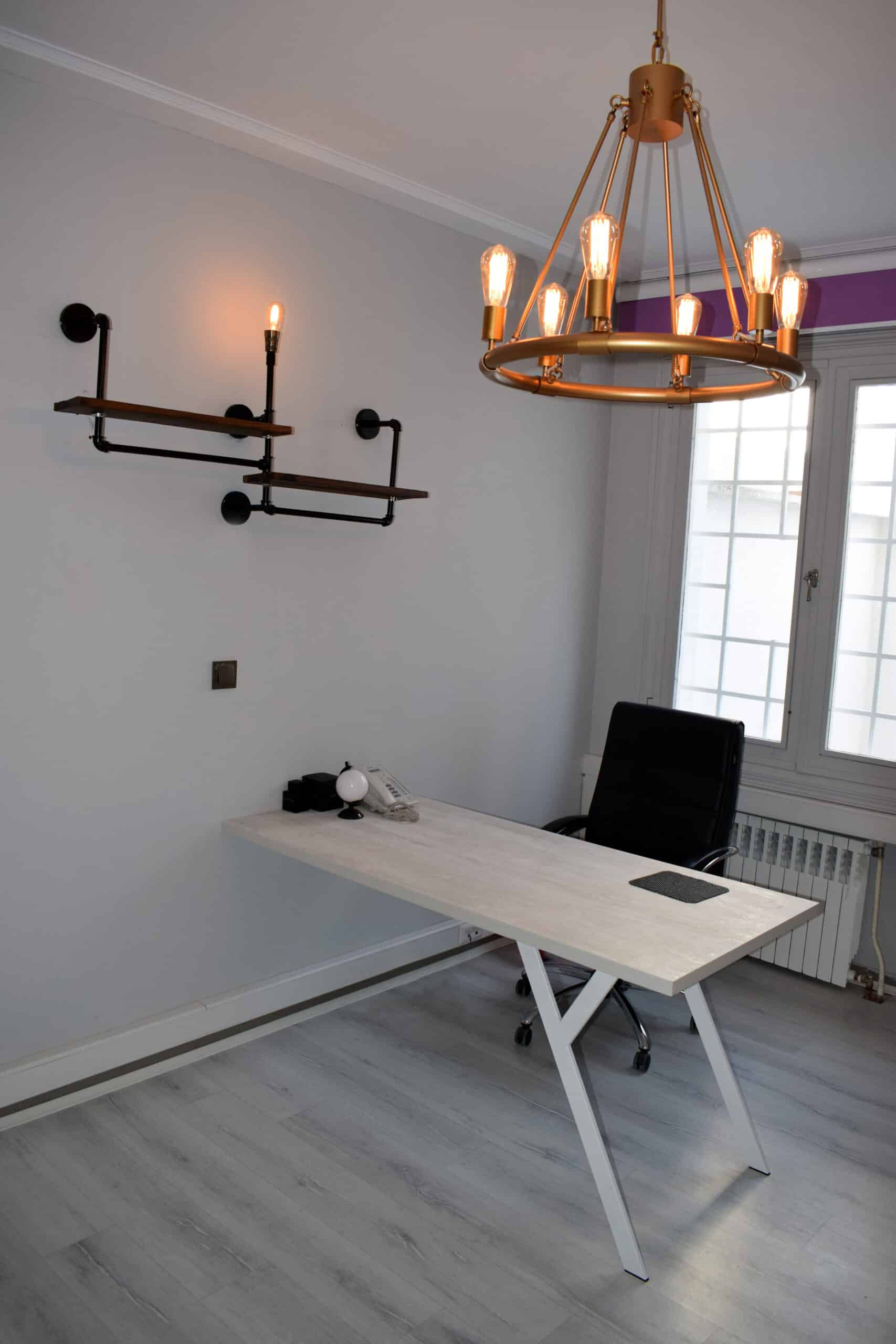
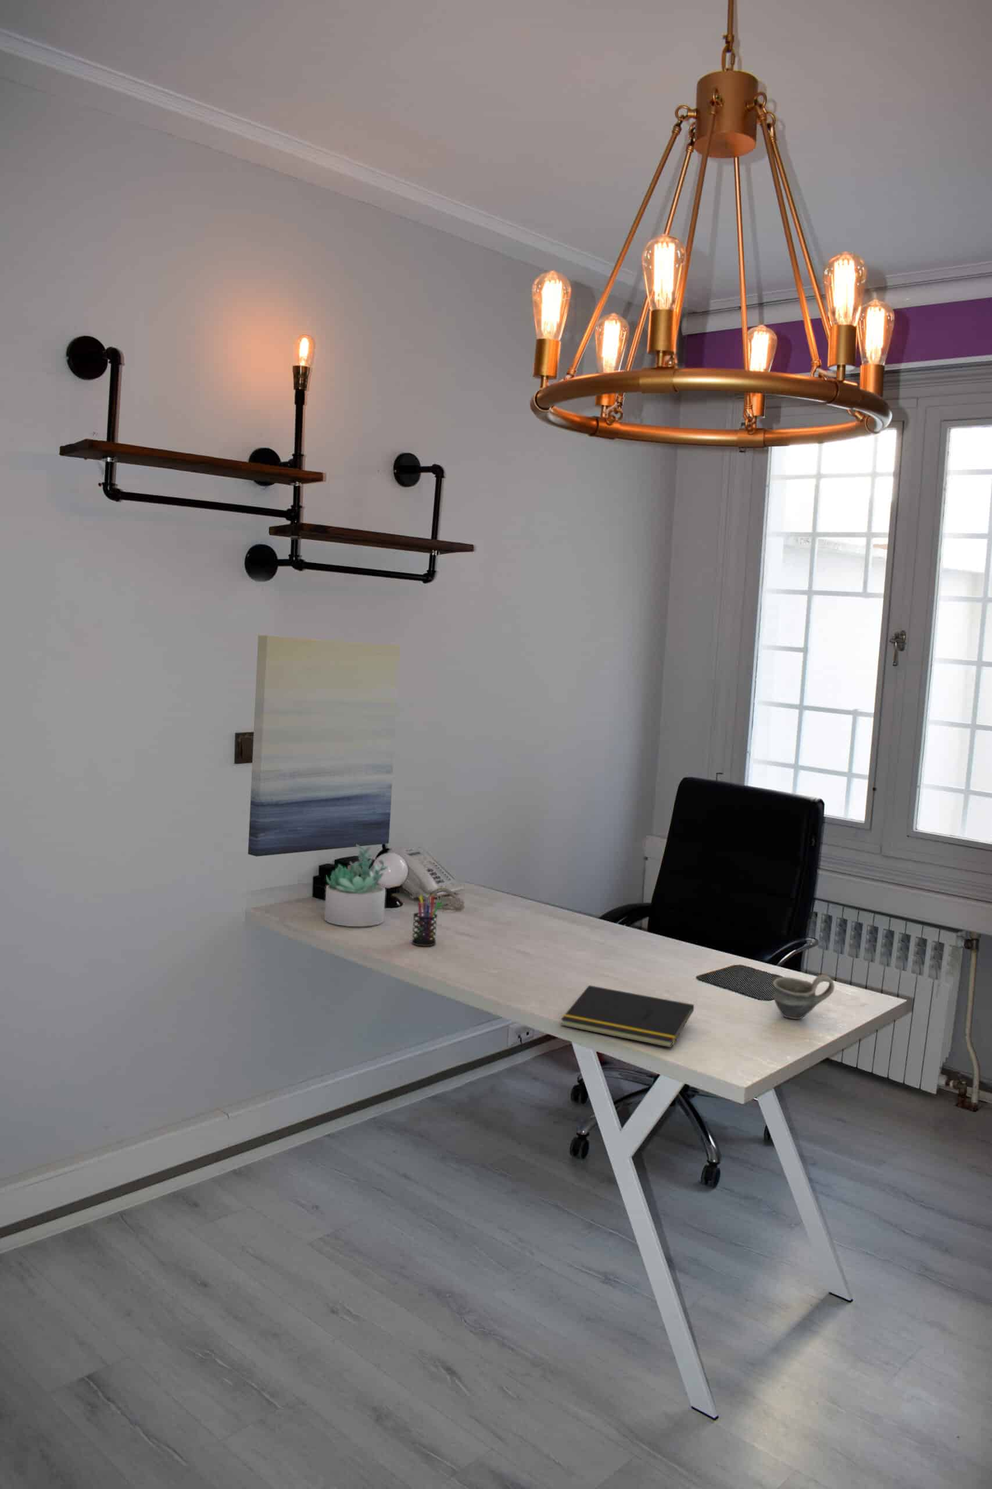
+ succulent plant (355, 882)
+ wall art (328, 746)
+ cup (799, 995)
+ notepad (628, 1015)
+ pen holder (428, 918)
